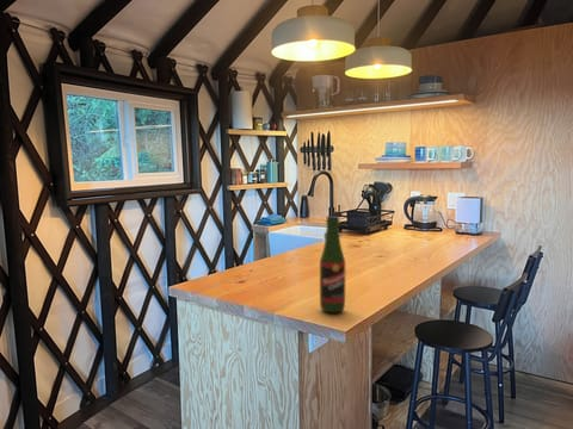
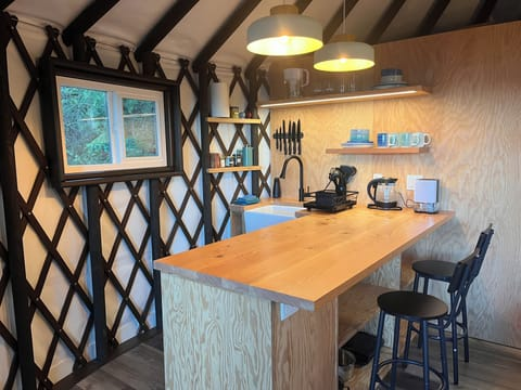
- beer bottle (332, 263)
